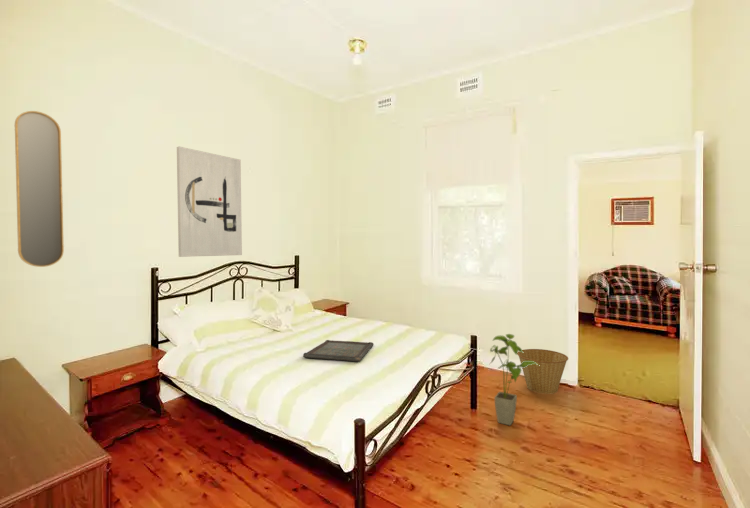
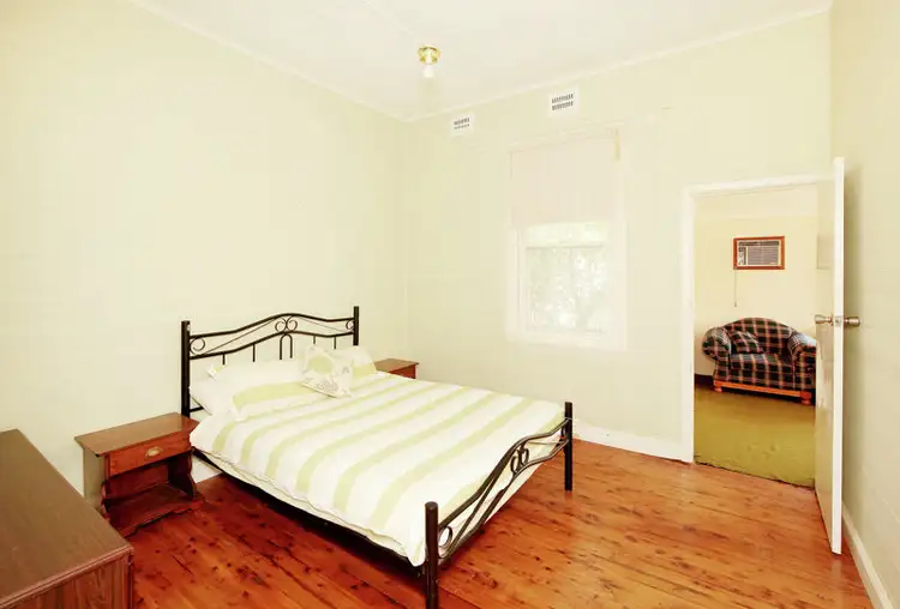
- wall art (211, 204)
- serving tray (341, 349)
- house plant (510, 379)
- basket (542, 371)
- home mirror (40, 189)
